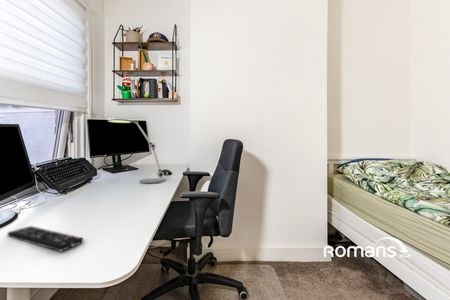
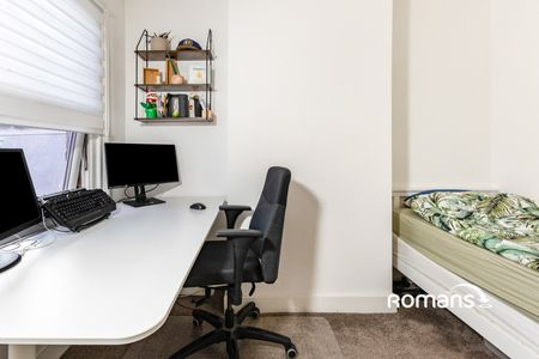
- desk lamp (150, 146)
- remote control (44, 236)
